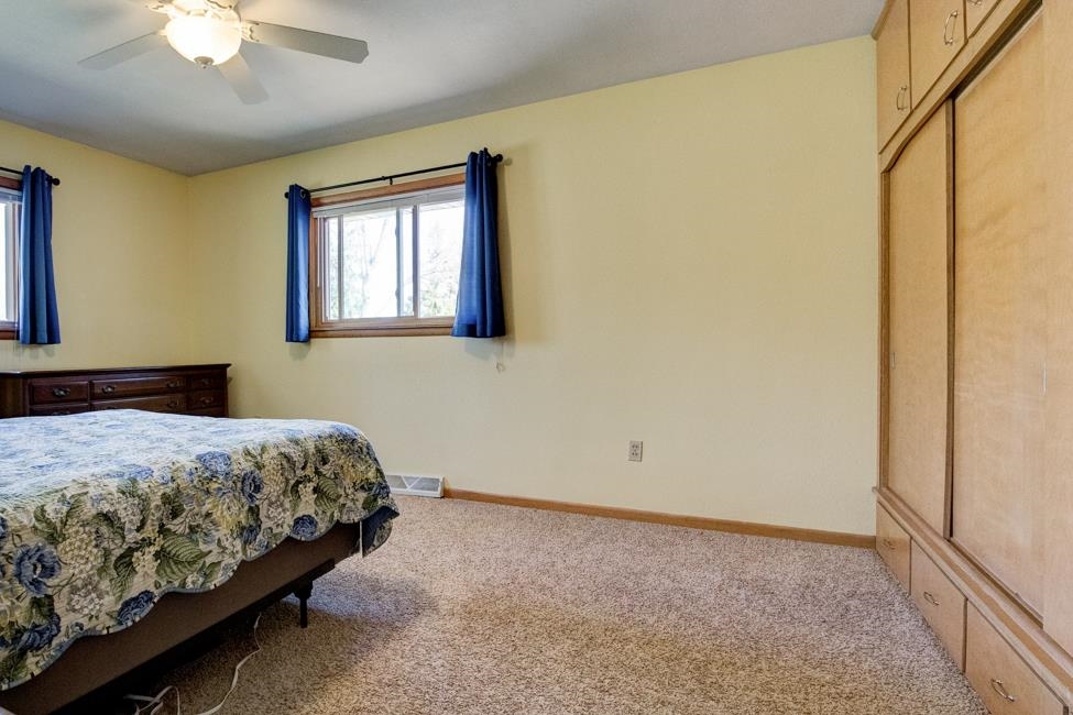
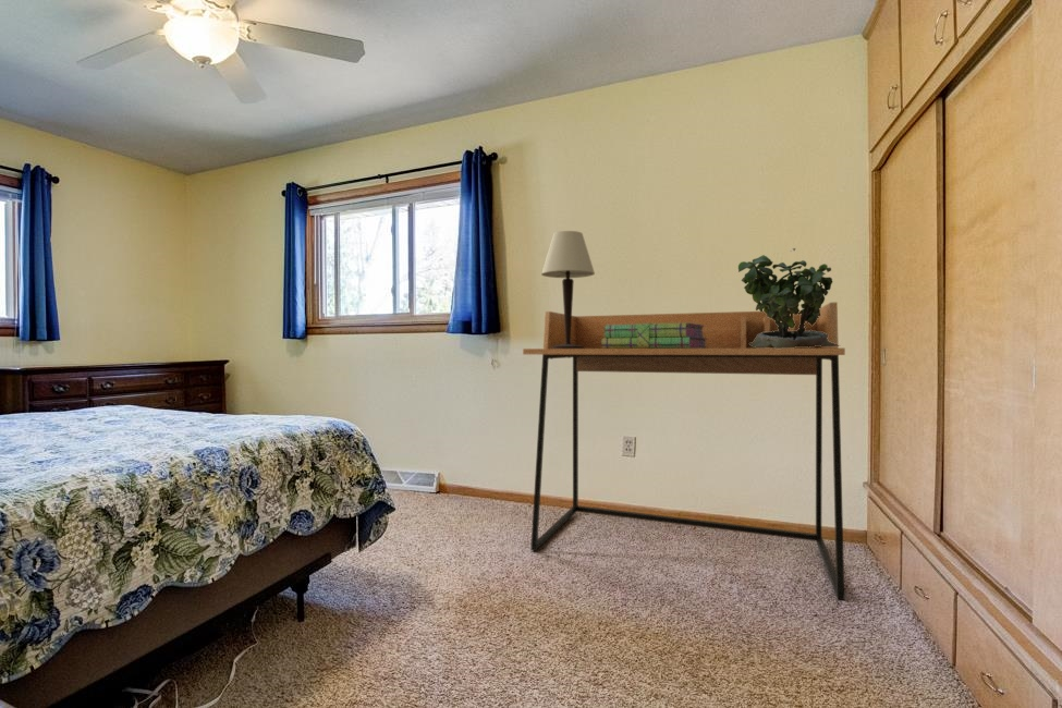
+ desk (678, 371)
+ table lamp (567, 291)
+ stack of books (655, 335)
+ potted plant (783, 301)
